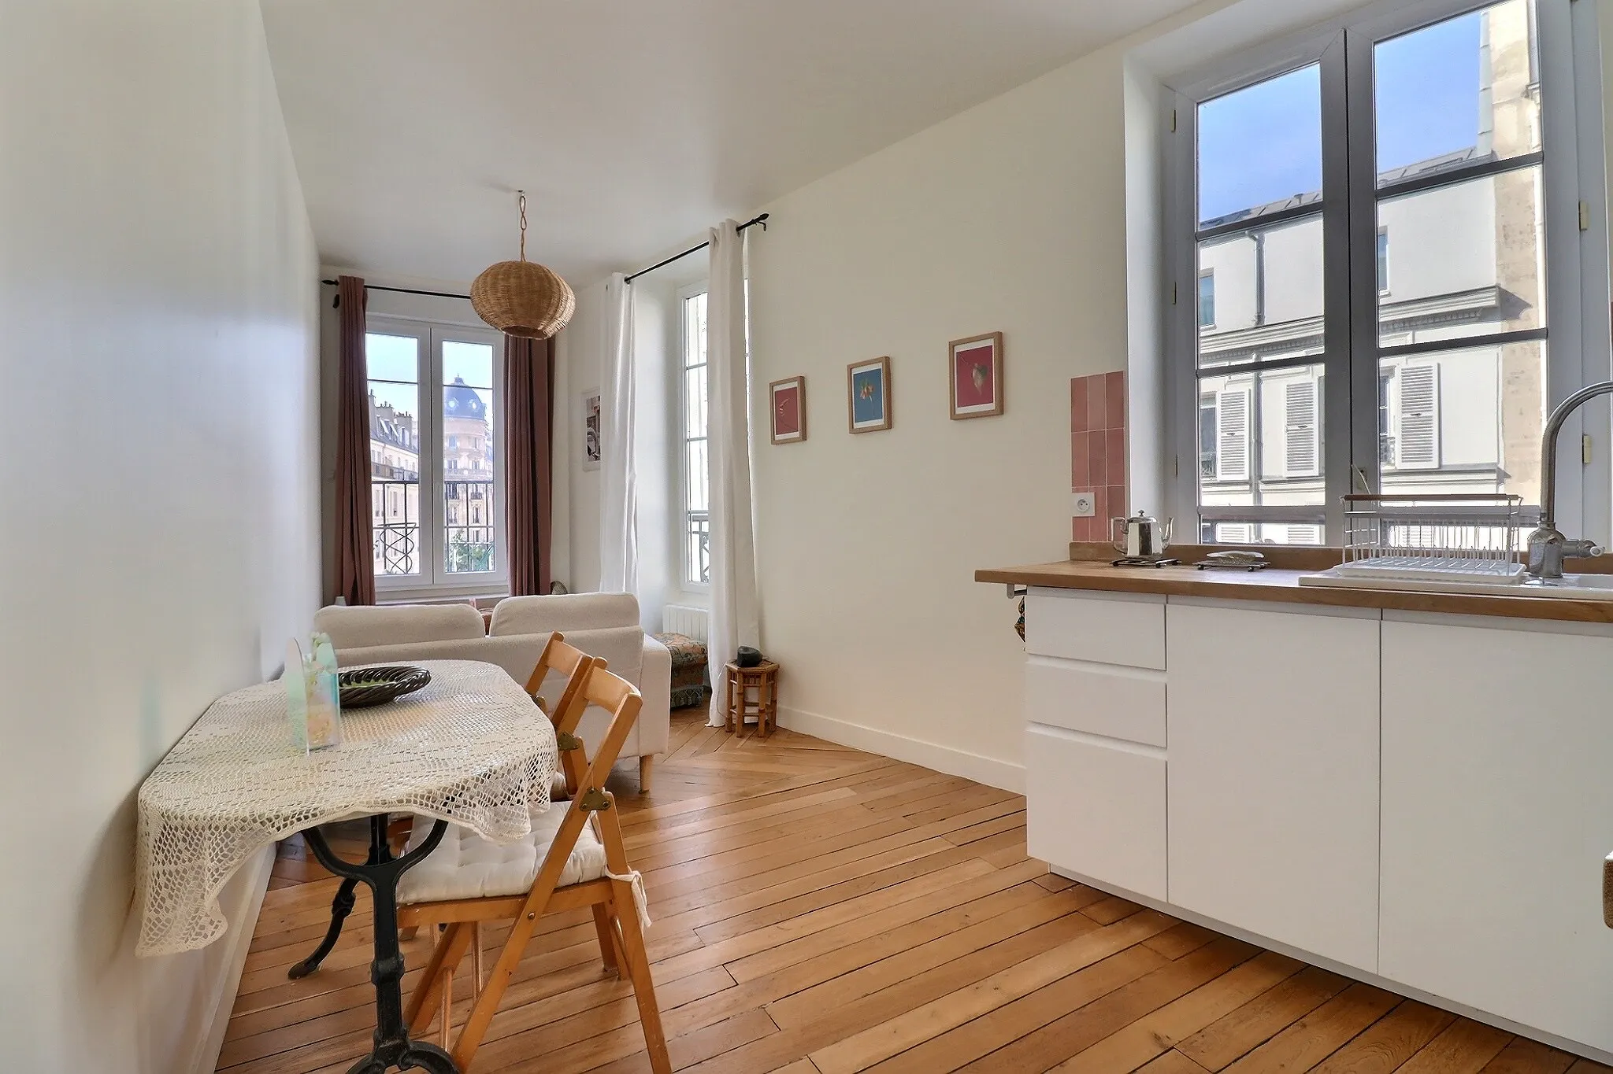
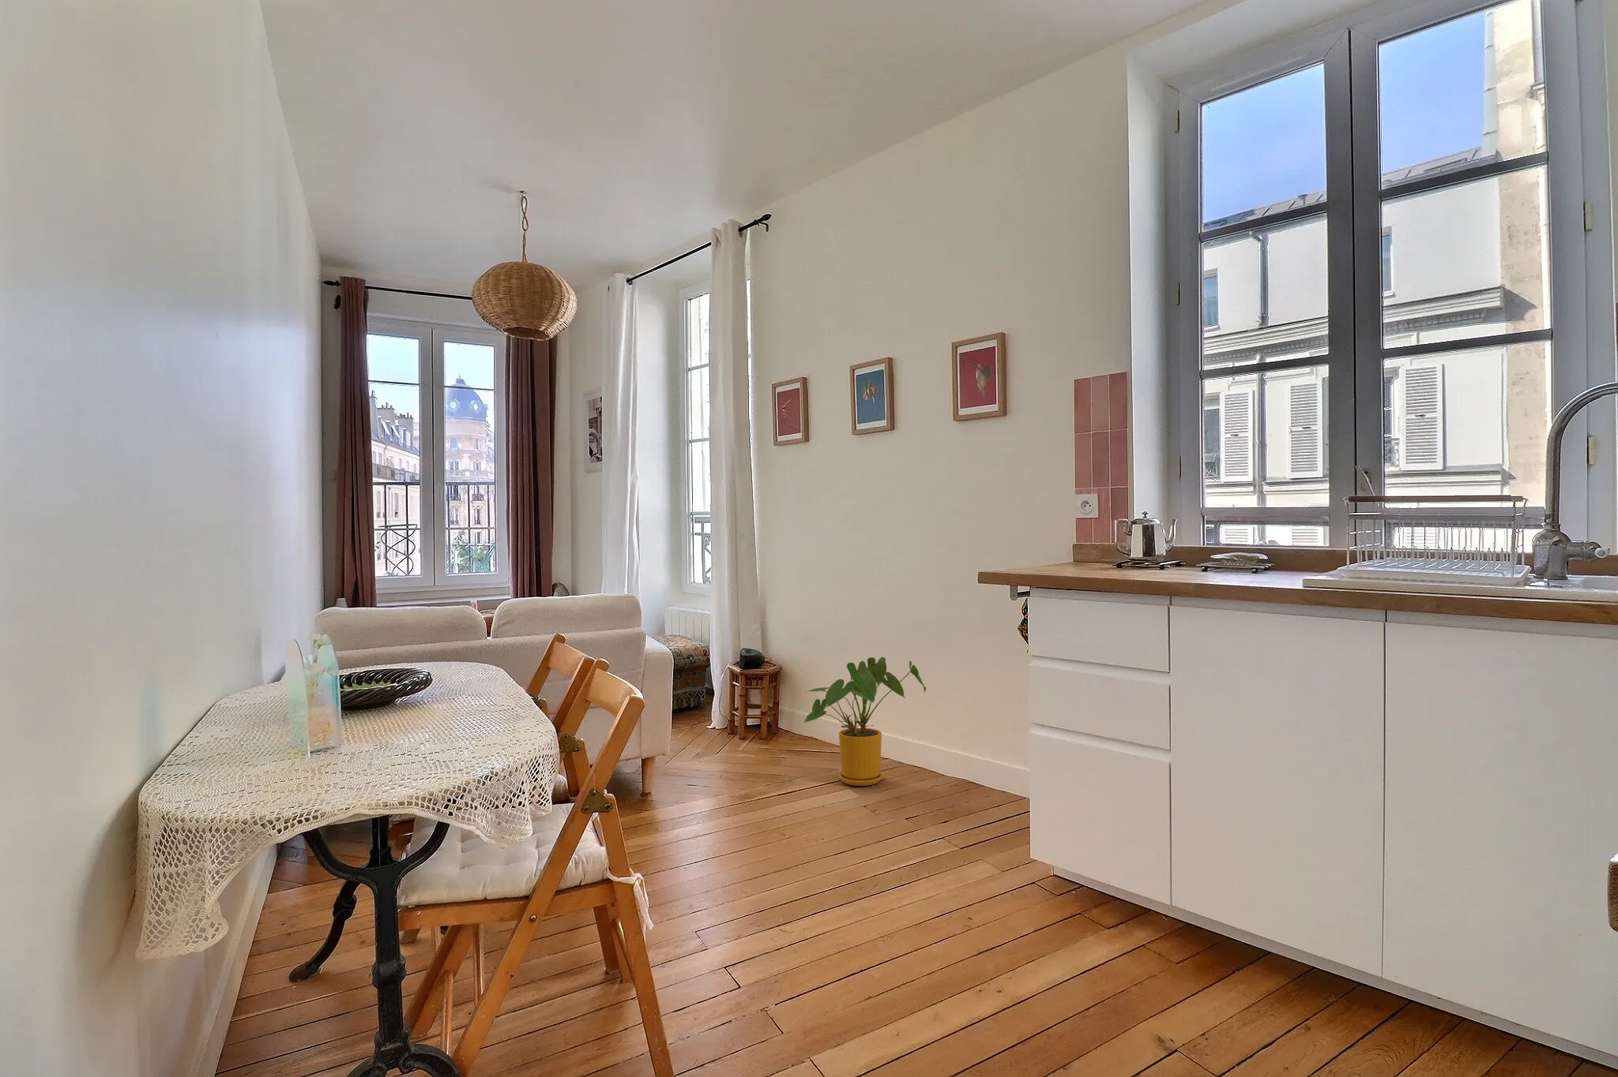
+ house plant (860, 719)
